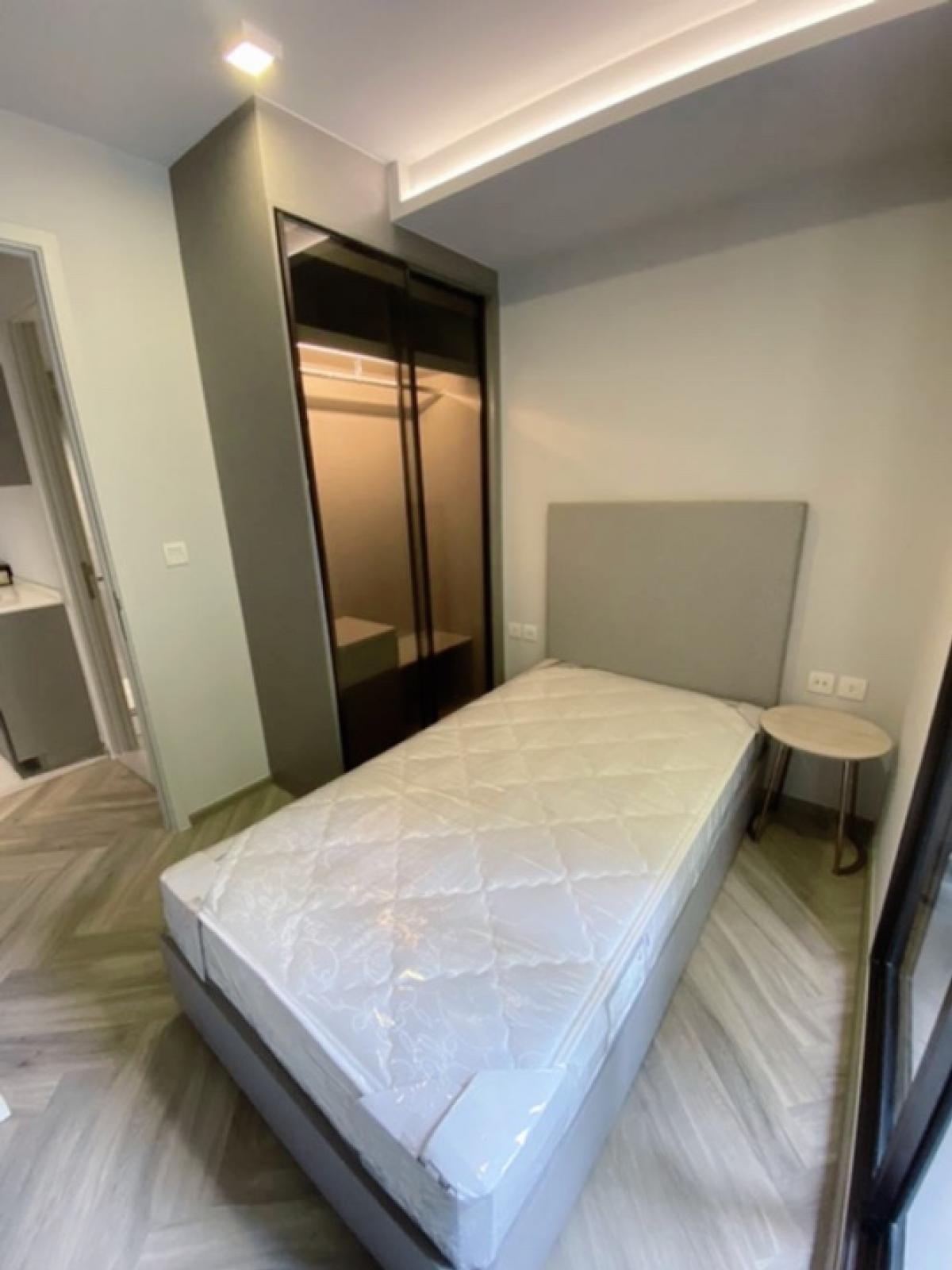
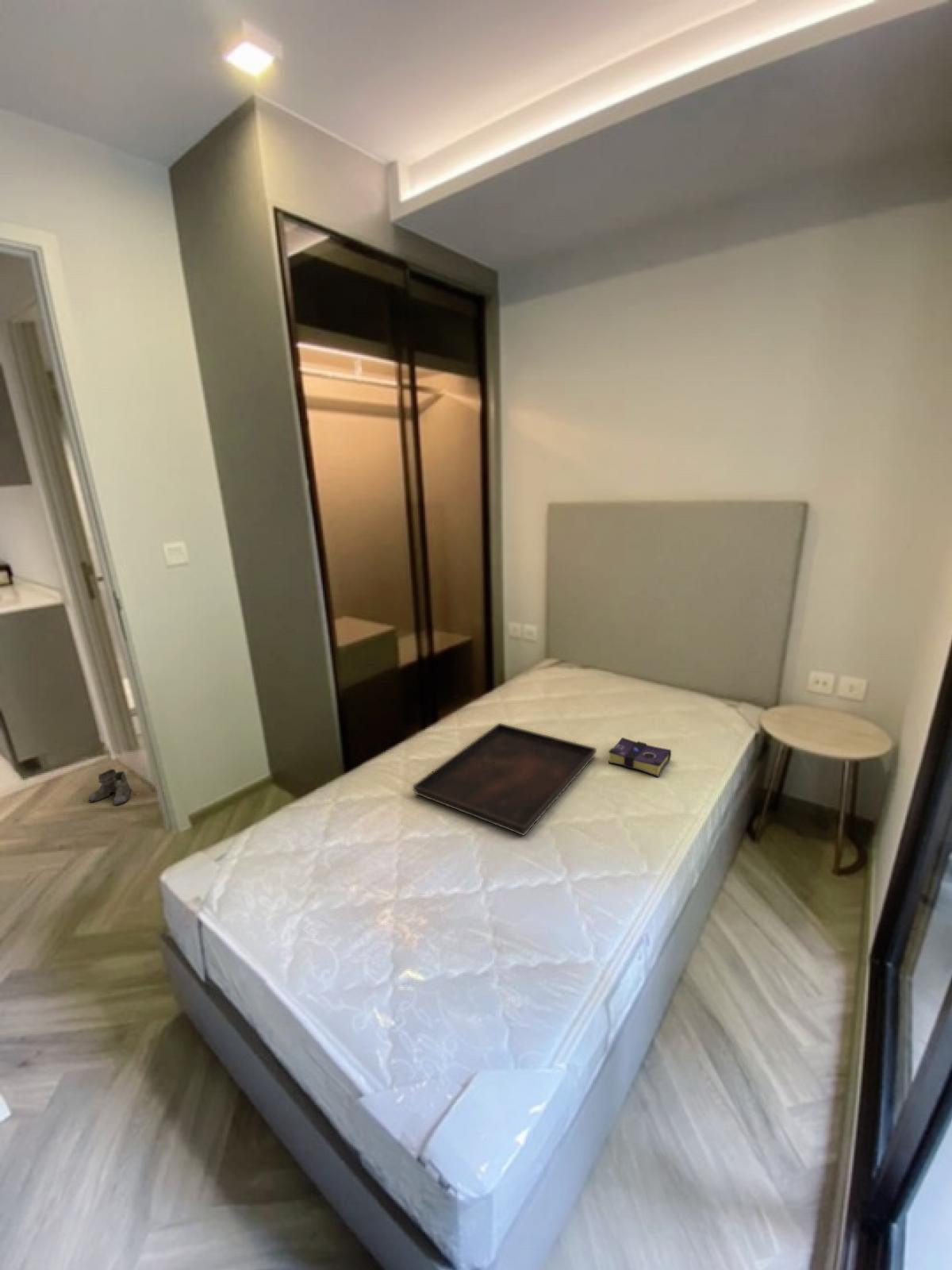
+ serving tray (509, 770)
+ book (639, 755)
+ boots (110, 786)
